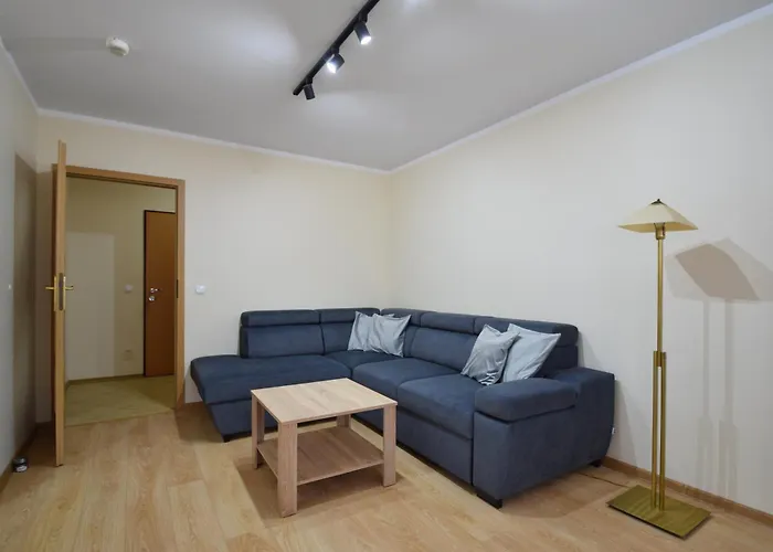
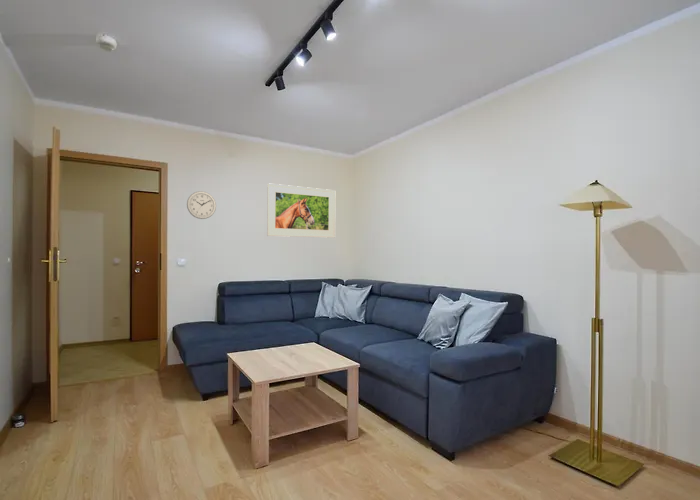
+ wall clock (201, 205)
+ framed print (303, 212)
